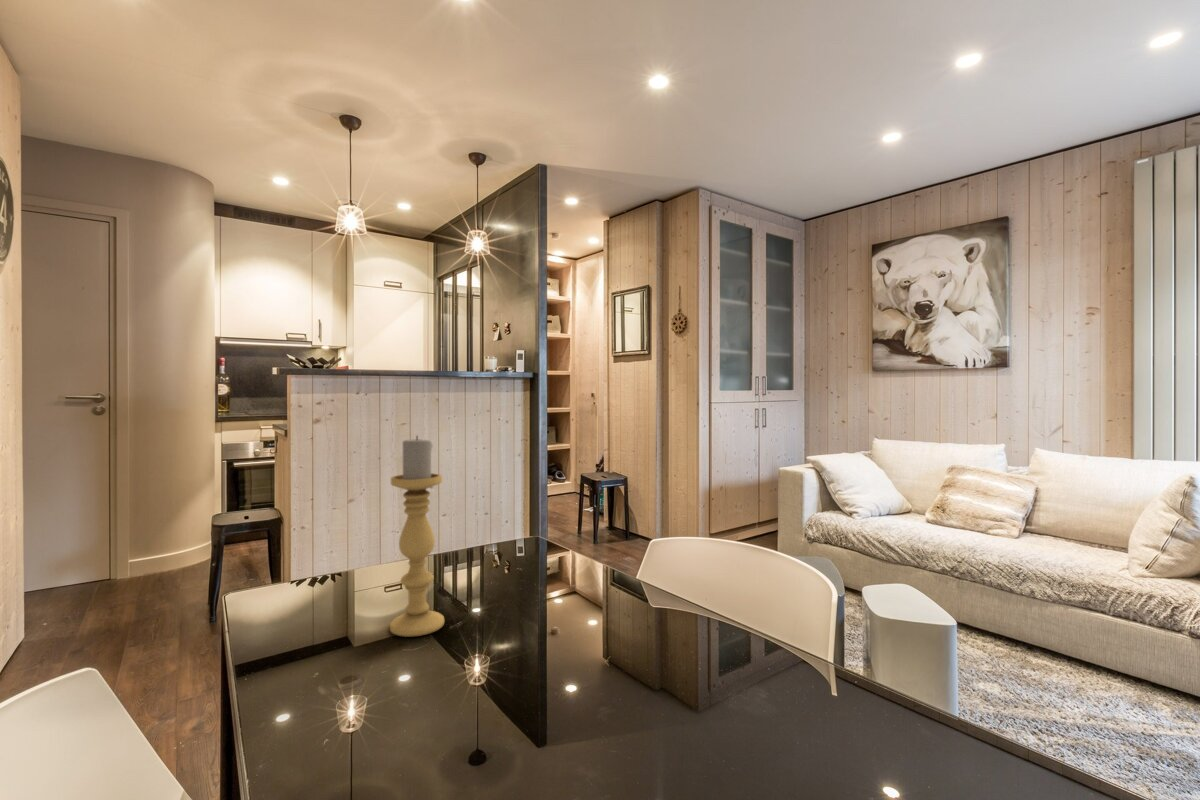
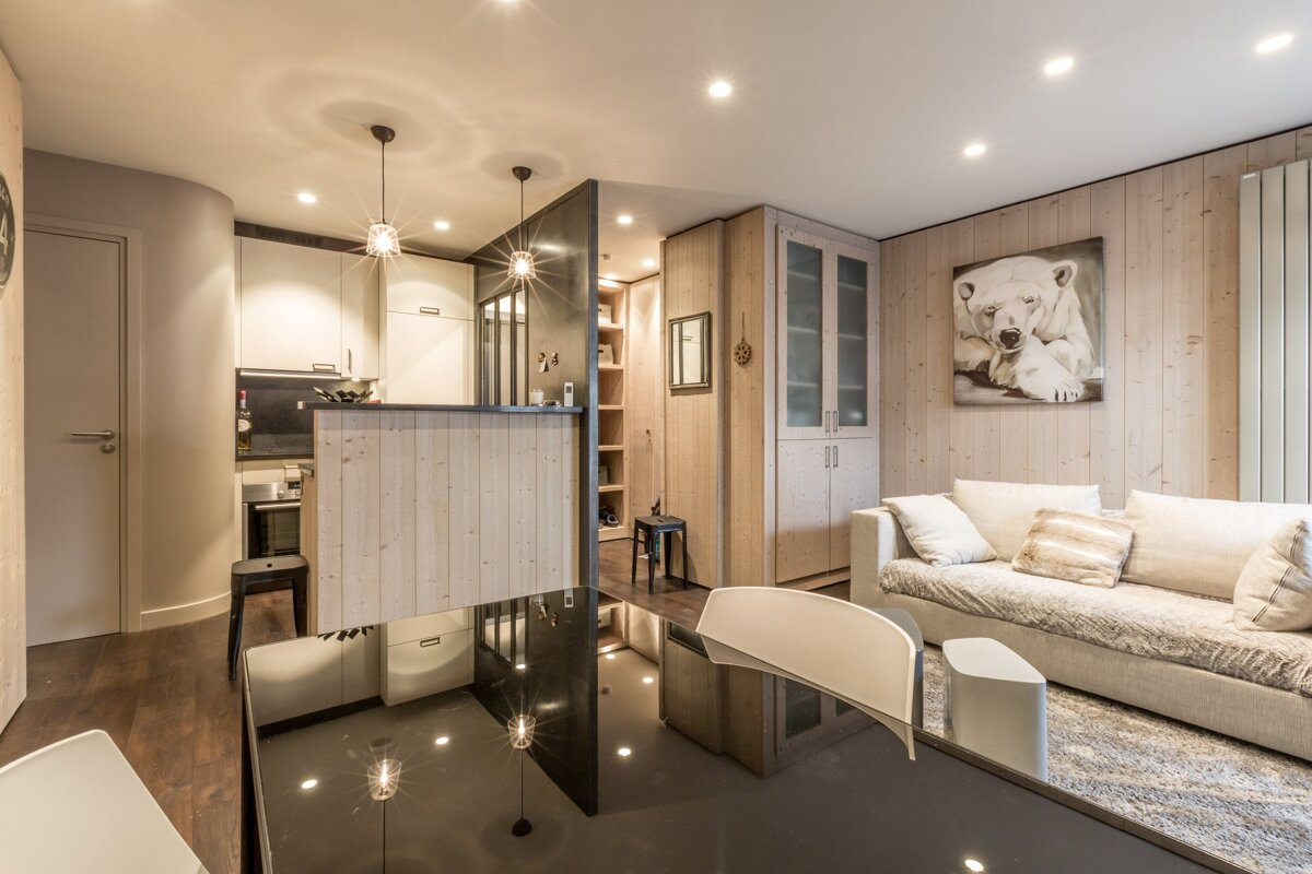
- candle holder (416, 530)
